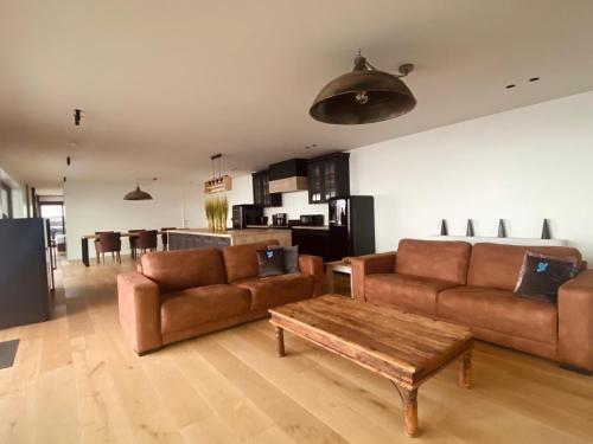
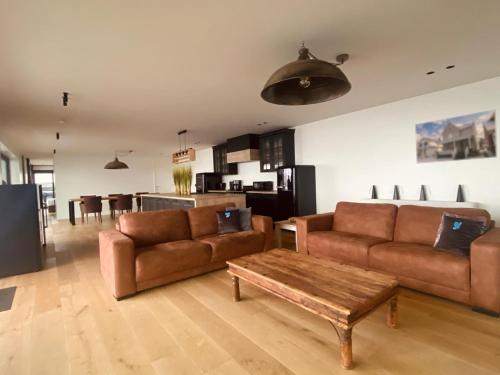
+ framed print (452, 139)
